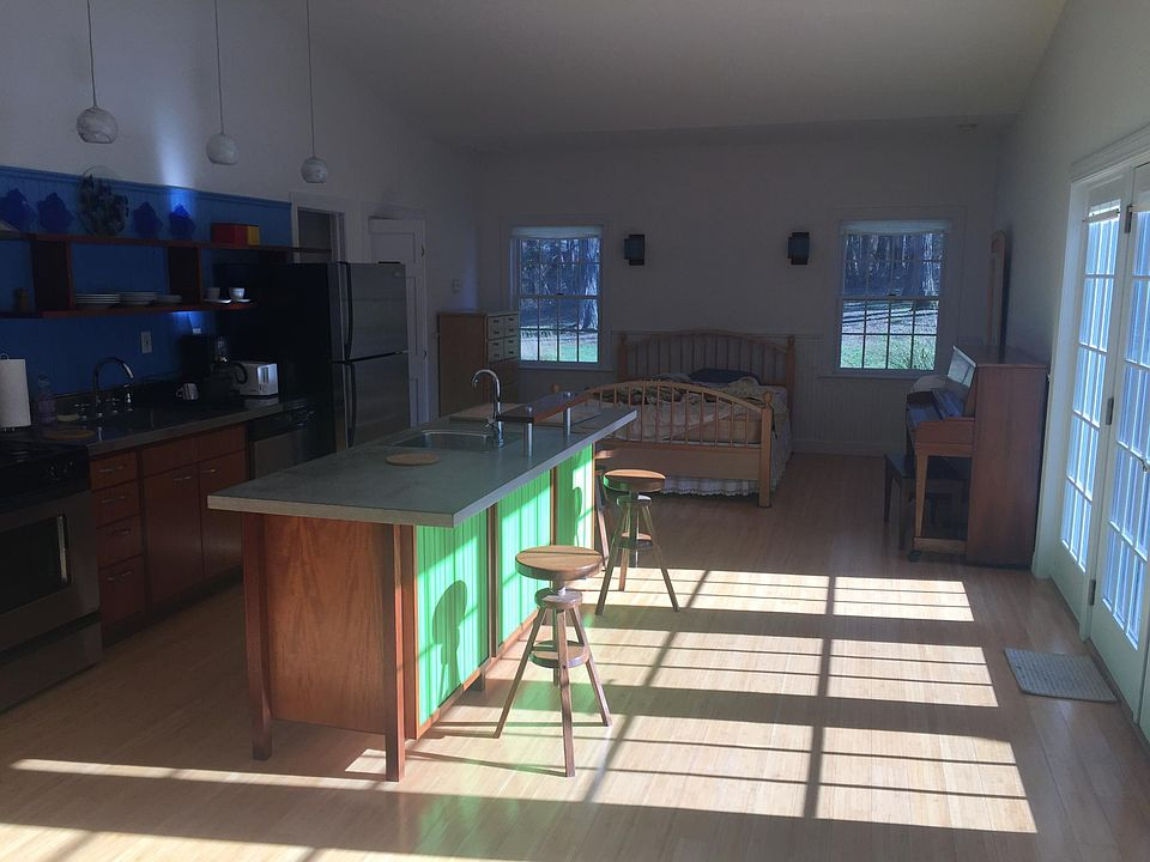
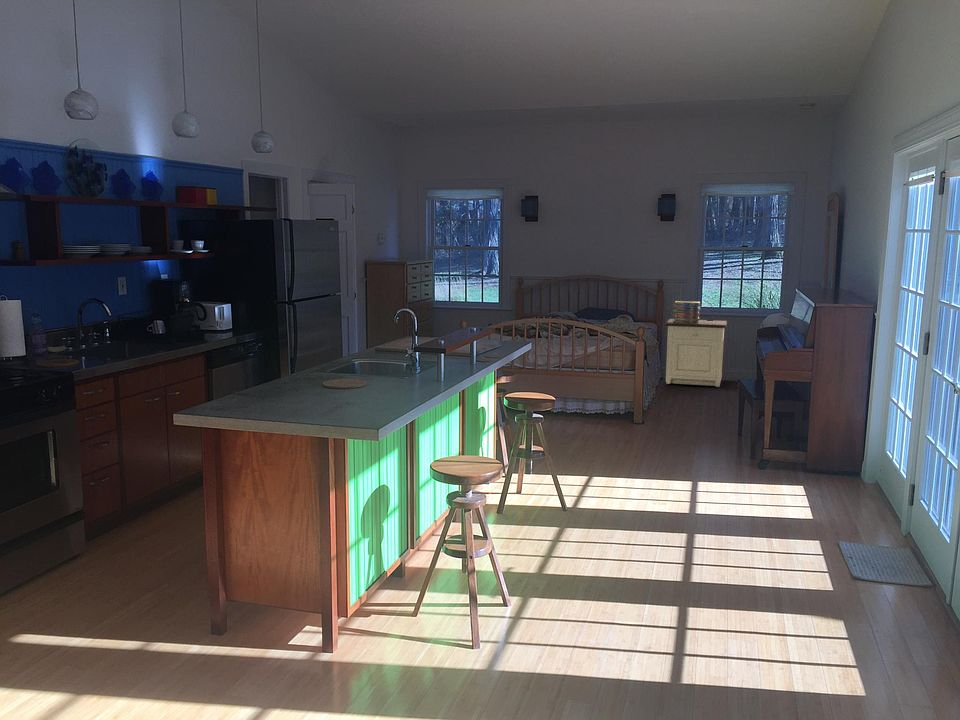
+ book stack (686, 312)
+ nightstand (695, 351)
